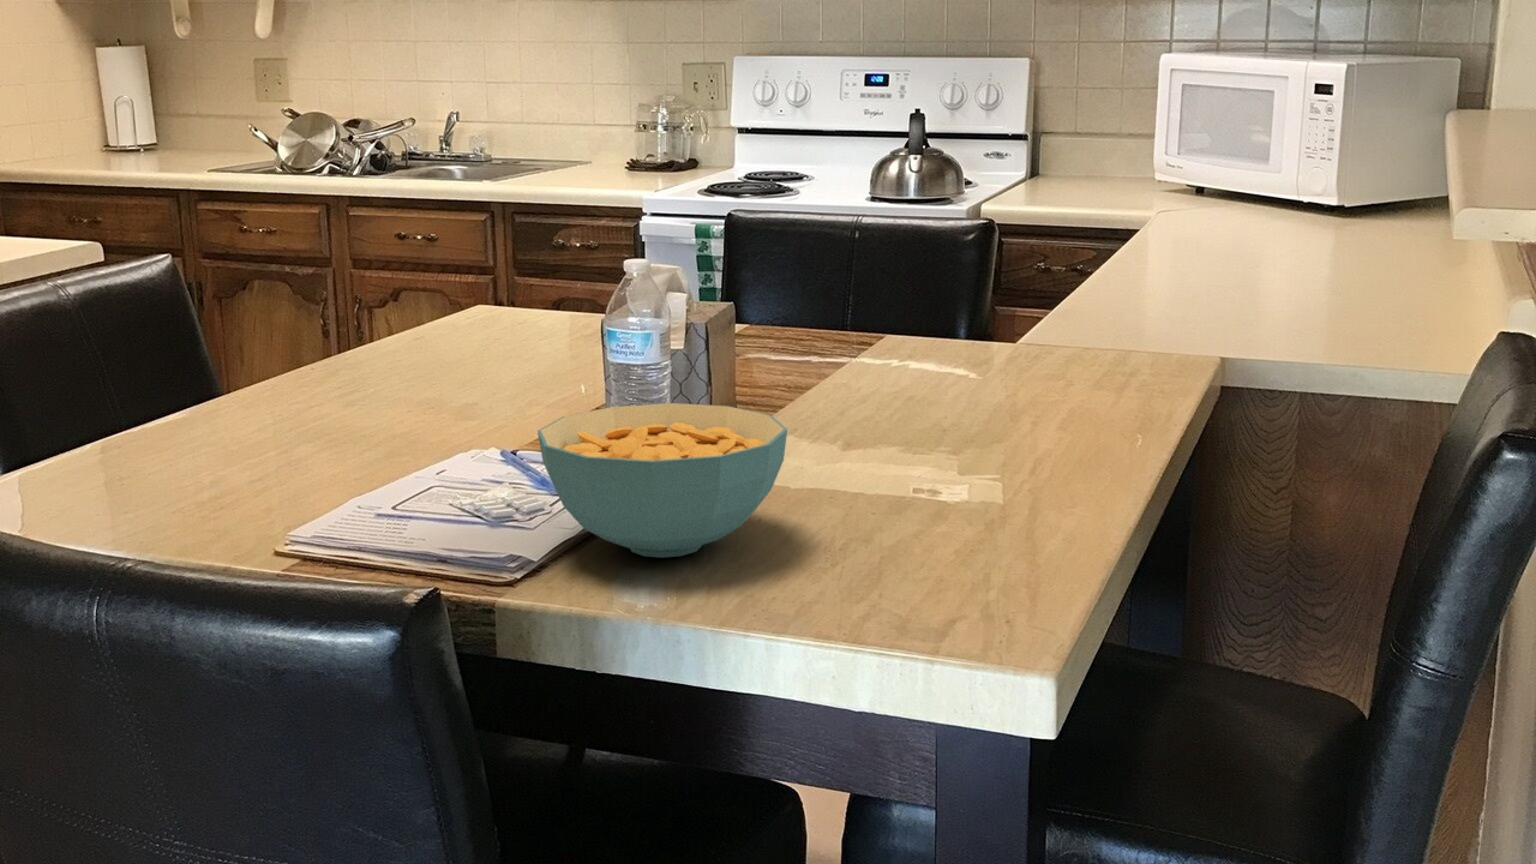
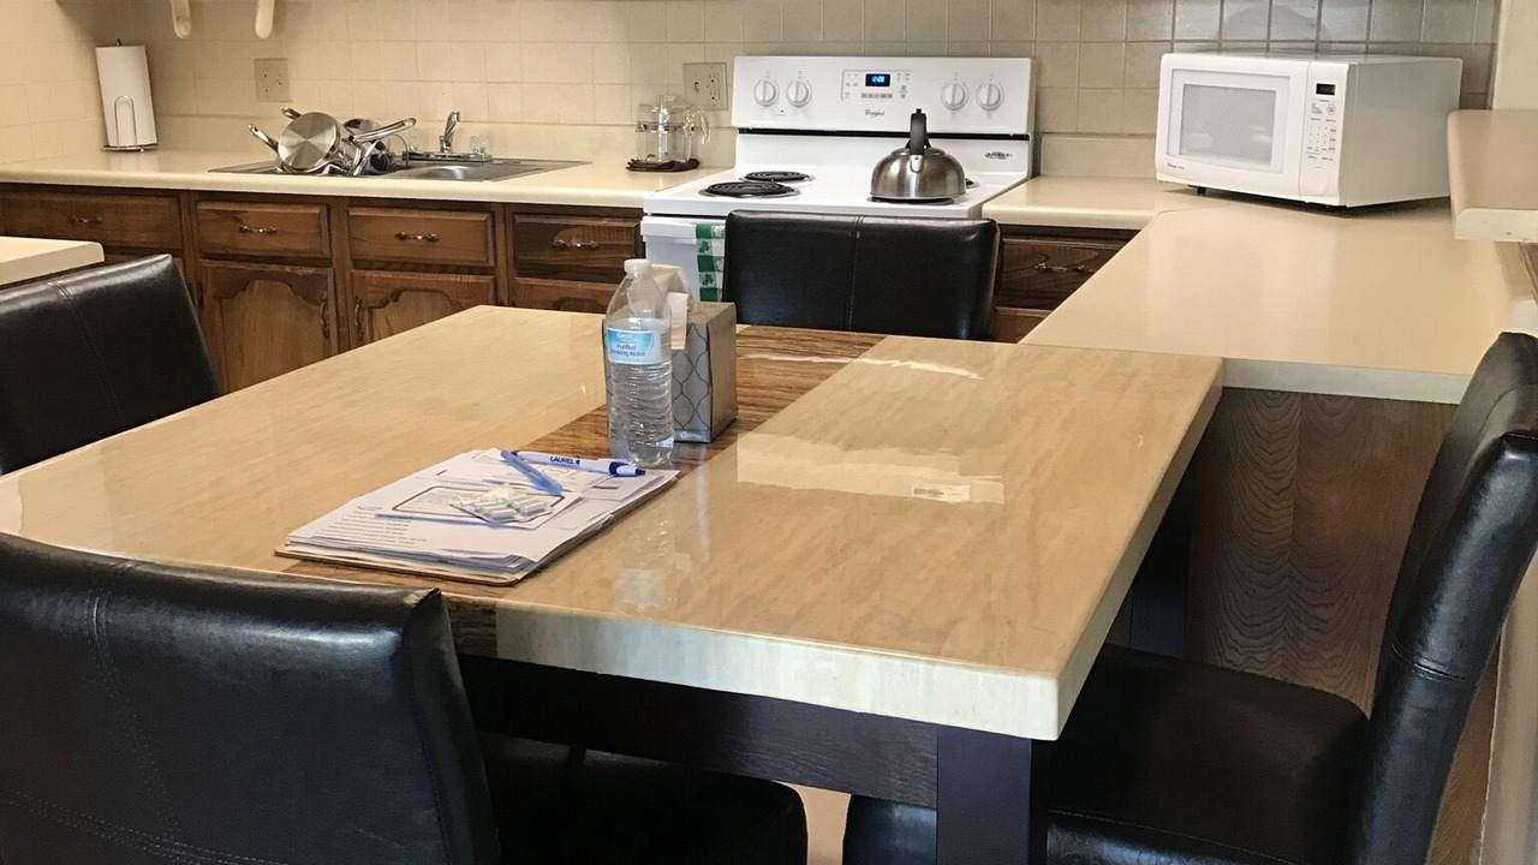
- cereal bowl (664, 488)
